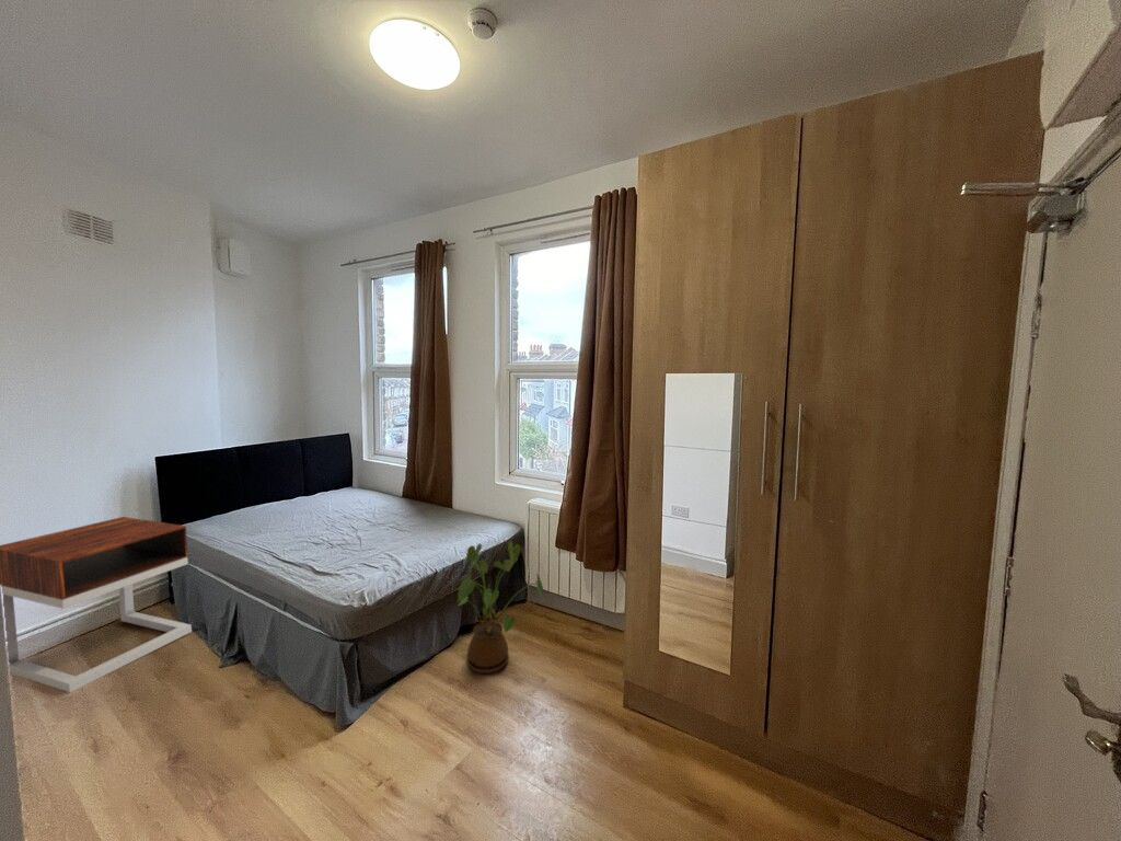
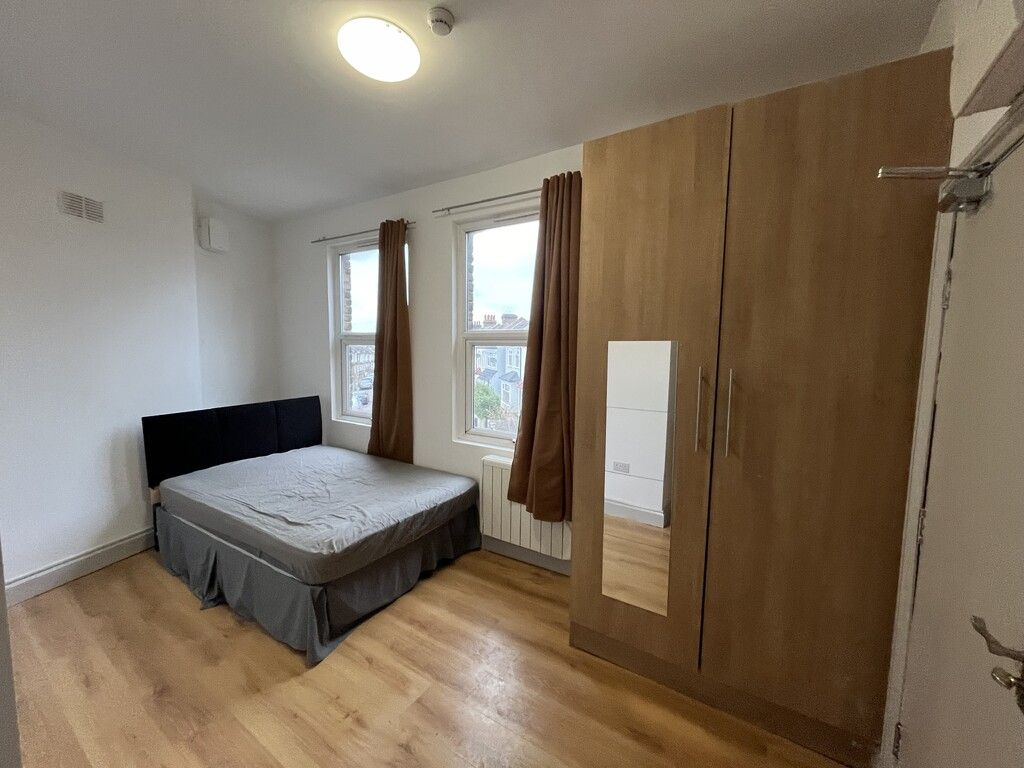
- nightstand (100, 594)
- house plant (494, 610)
